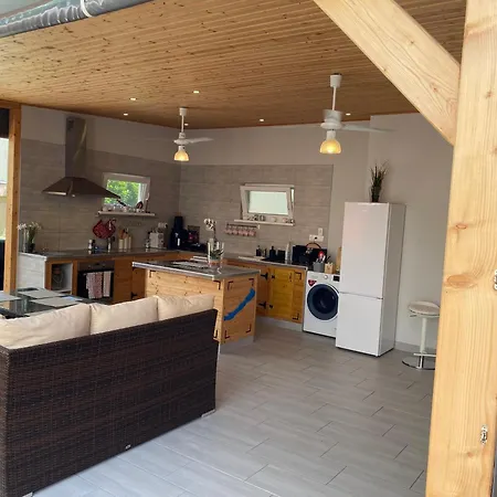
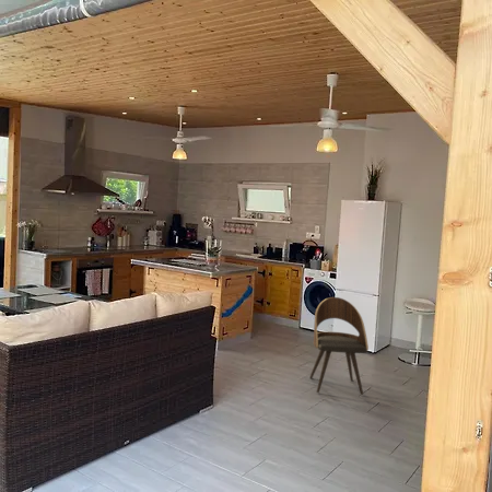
+ dining chair (338, 343)
